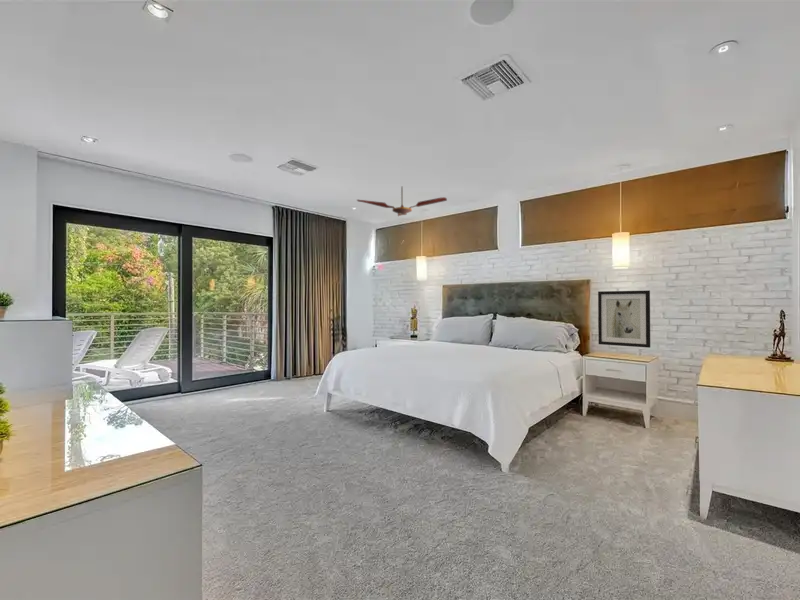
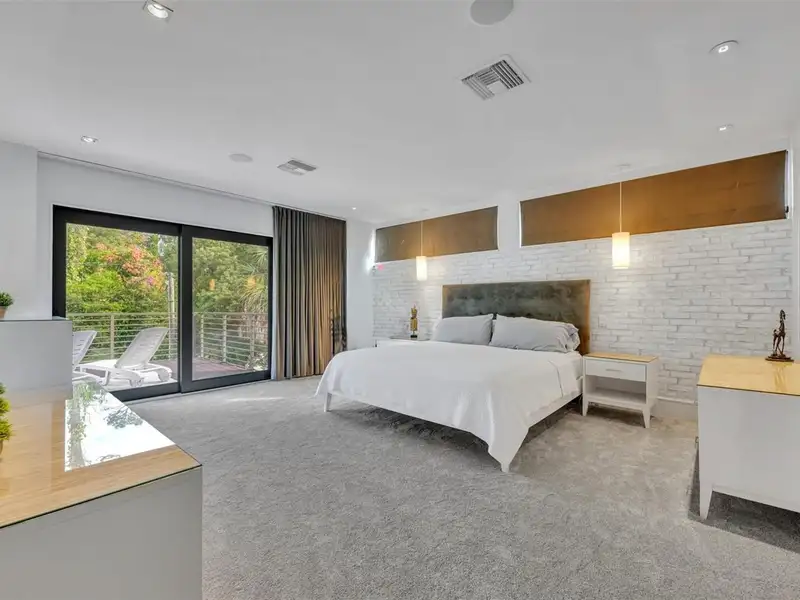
- wall art (623, 318)
- ceiling fan (401, 202)
